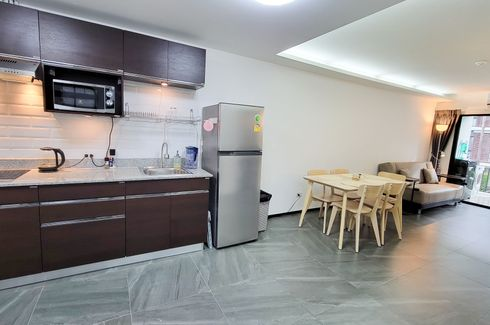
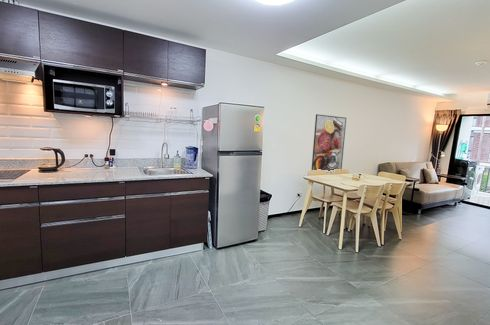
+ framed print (329, 144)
